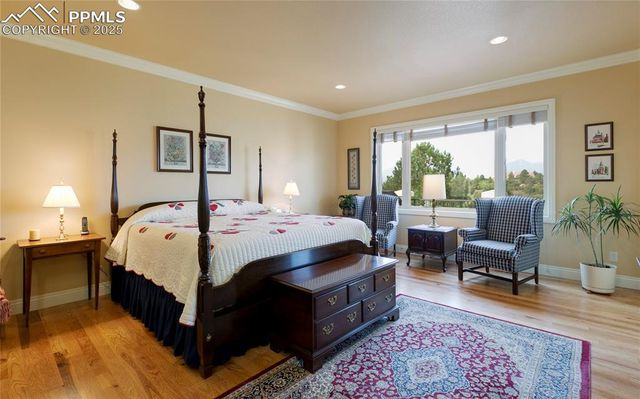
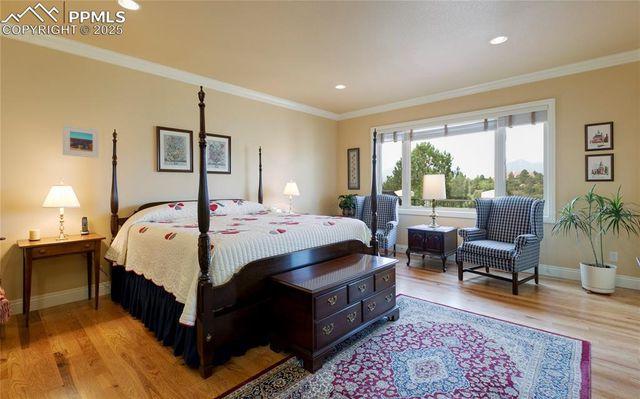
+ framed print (81, 141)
